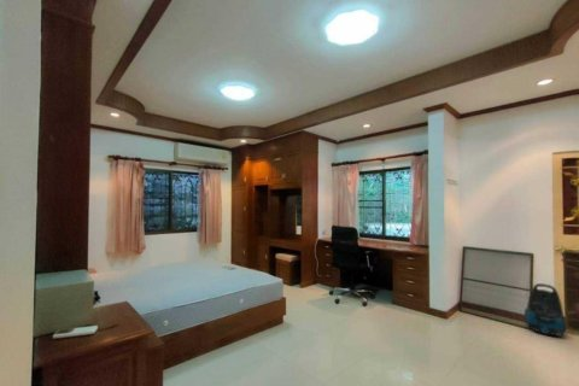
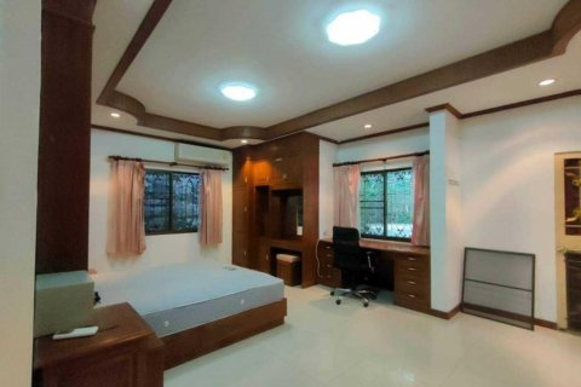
- vacuum cleaner (544, 308)
